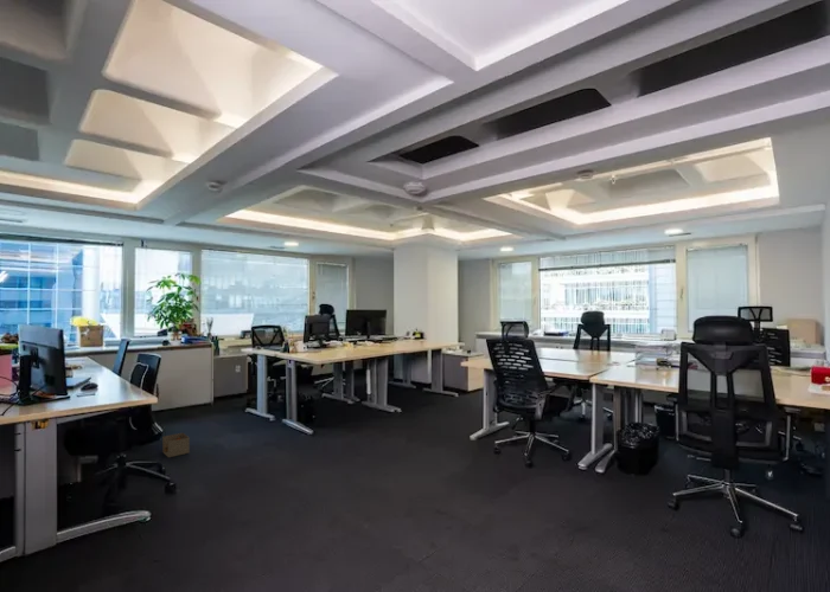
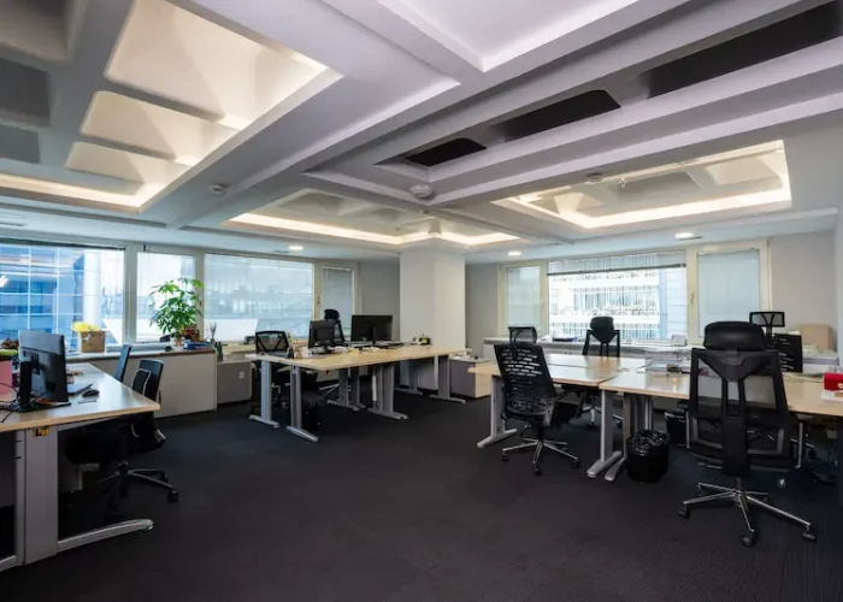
- cardboard box (178, 442)
